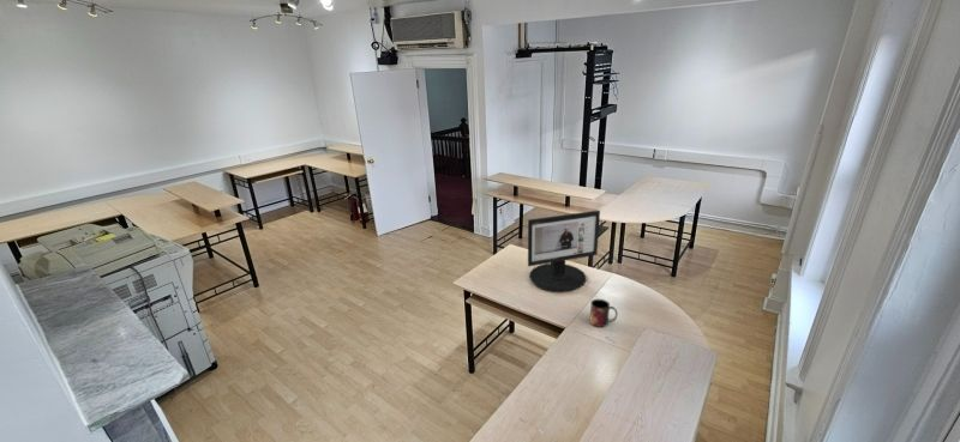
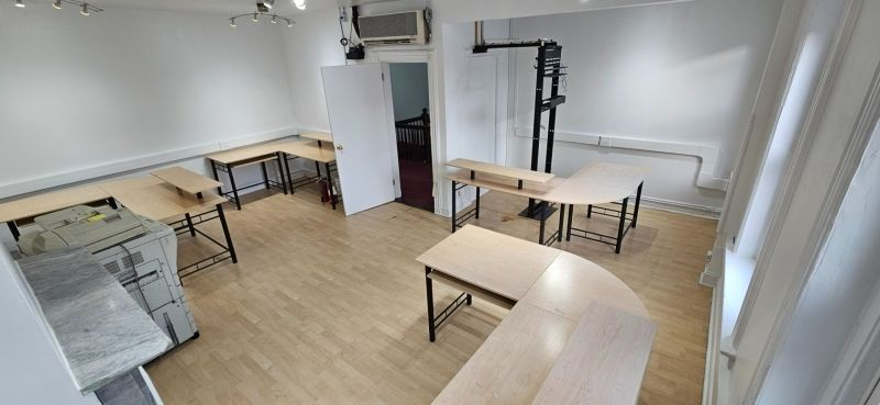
- computer monitor (556, 247)
- mug (604, 313)
